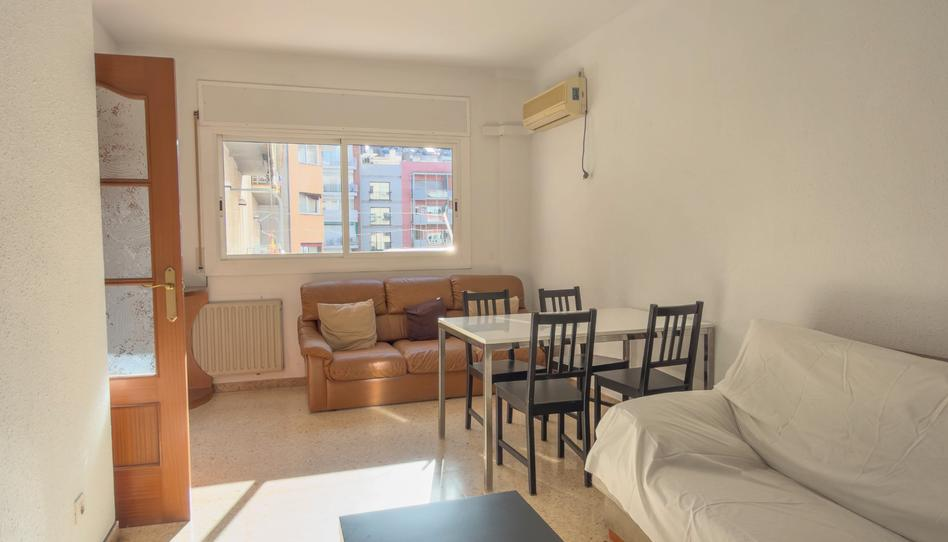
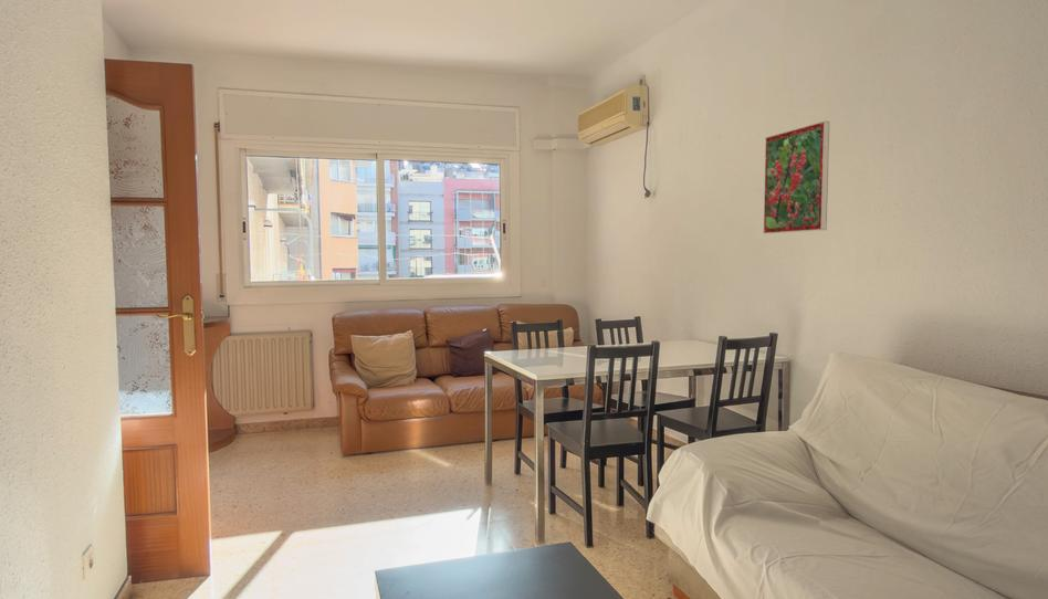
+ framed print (794, 180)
